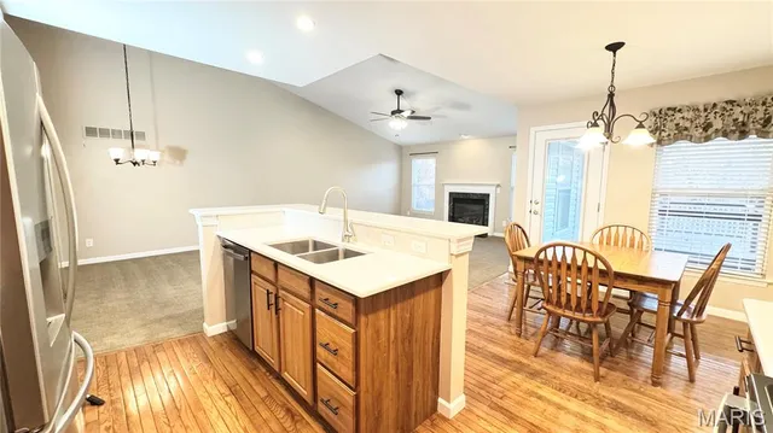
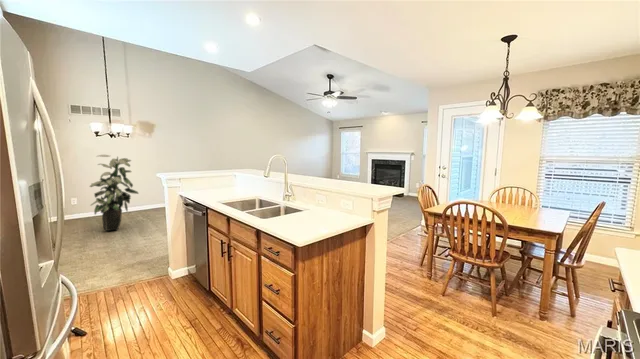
+ indoor plant (112, 192)
